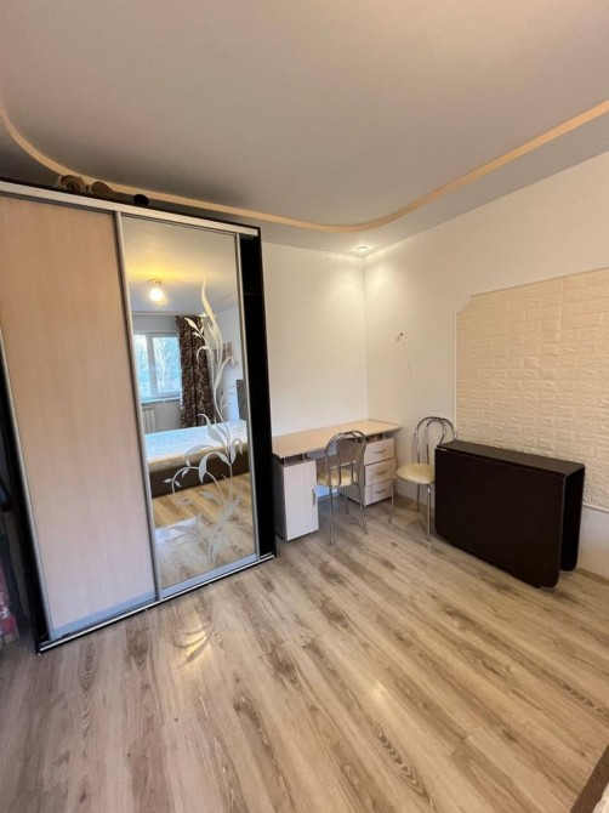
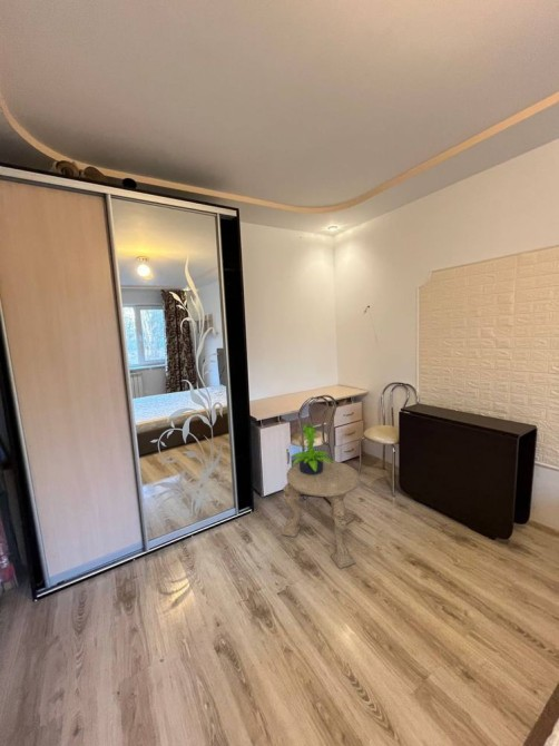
+ side table (324, 499)
+ potted plant (311, 448)
